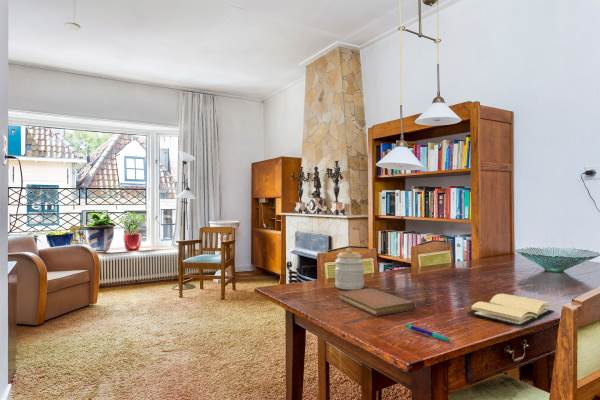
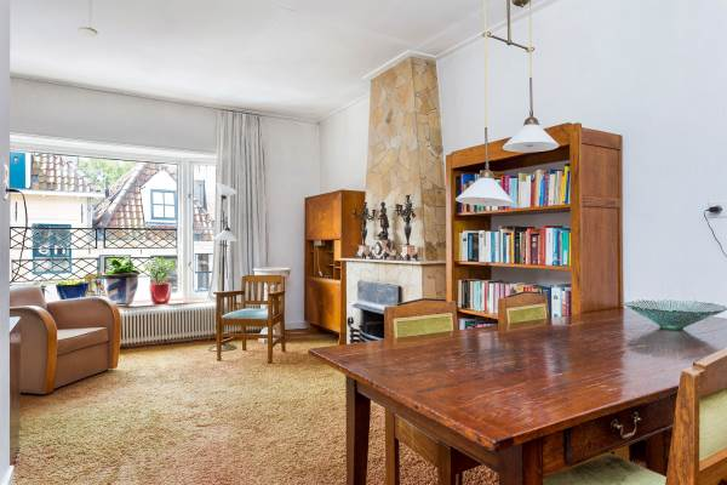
- pen (427, 332)
- book (509, 307)
- notebook (374, 300)
- jar (349, 267)
